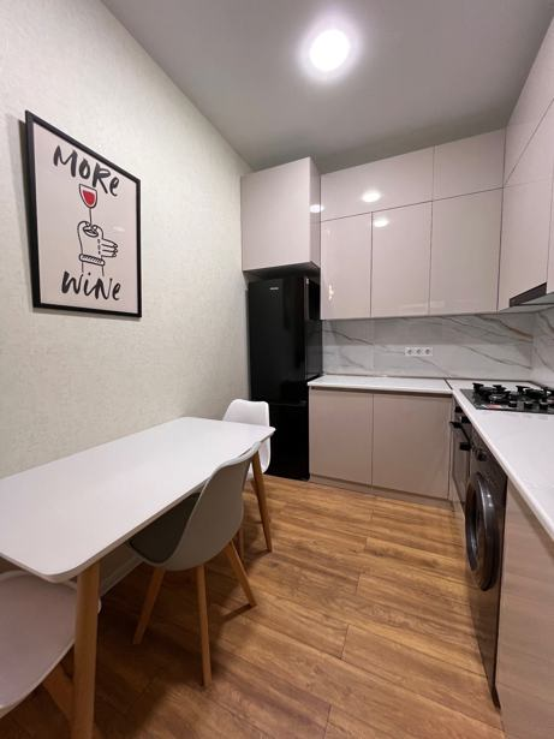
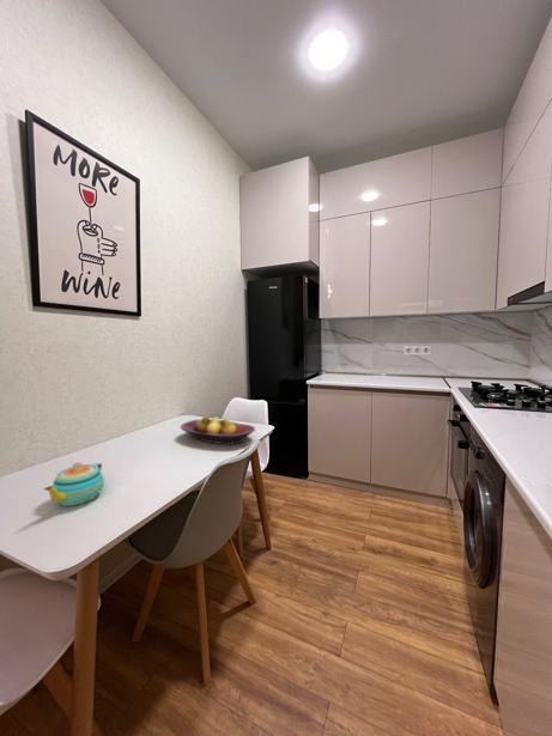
+ fruit bowl (217, 427)
+ teapot (75, 481)
